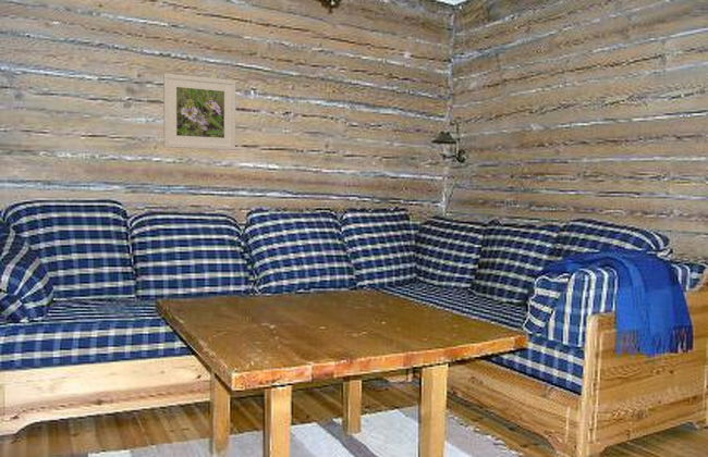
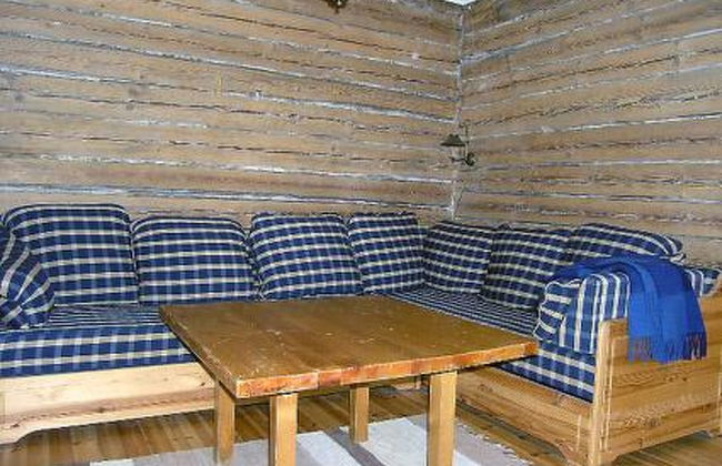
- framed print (200, 112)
